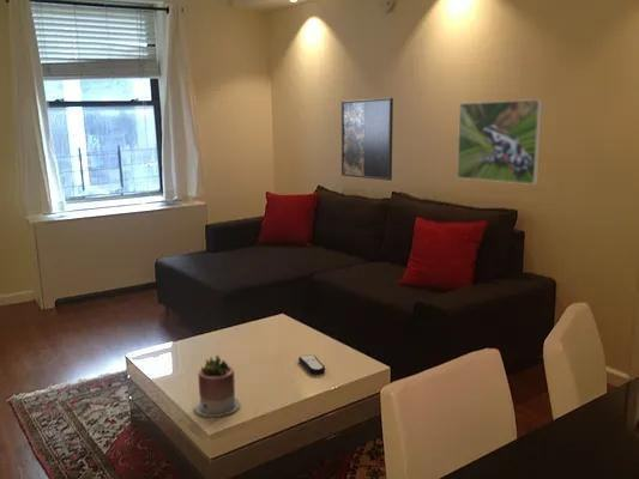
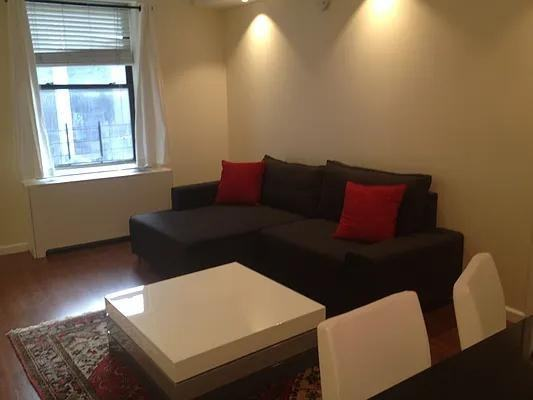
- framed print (496, 141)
- remote control (312, 363)
- succulent planter (216, 382)
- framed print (366, 139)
